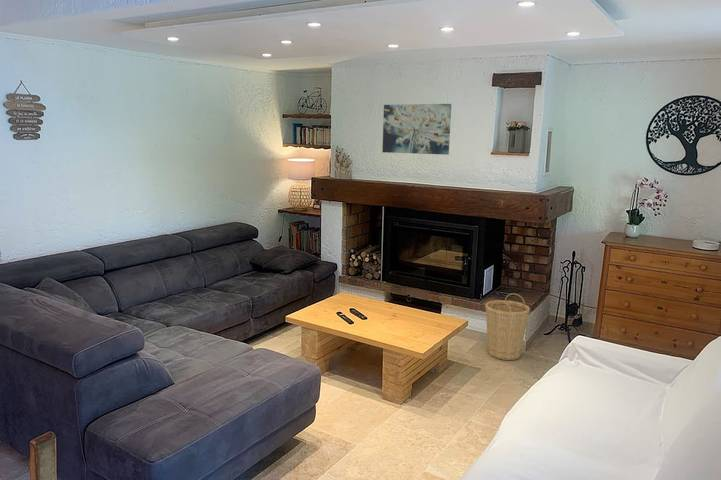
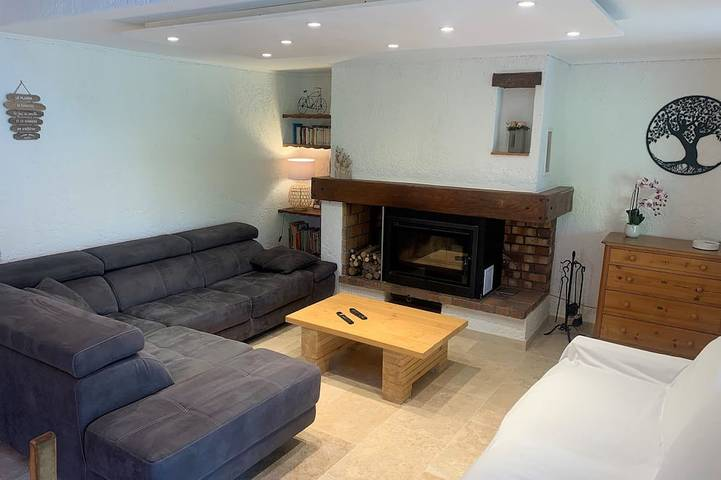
- basket (506, 325)
- wall art (415, 129)
